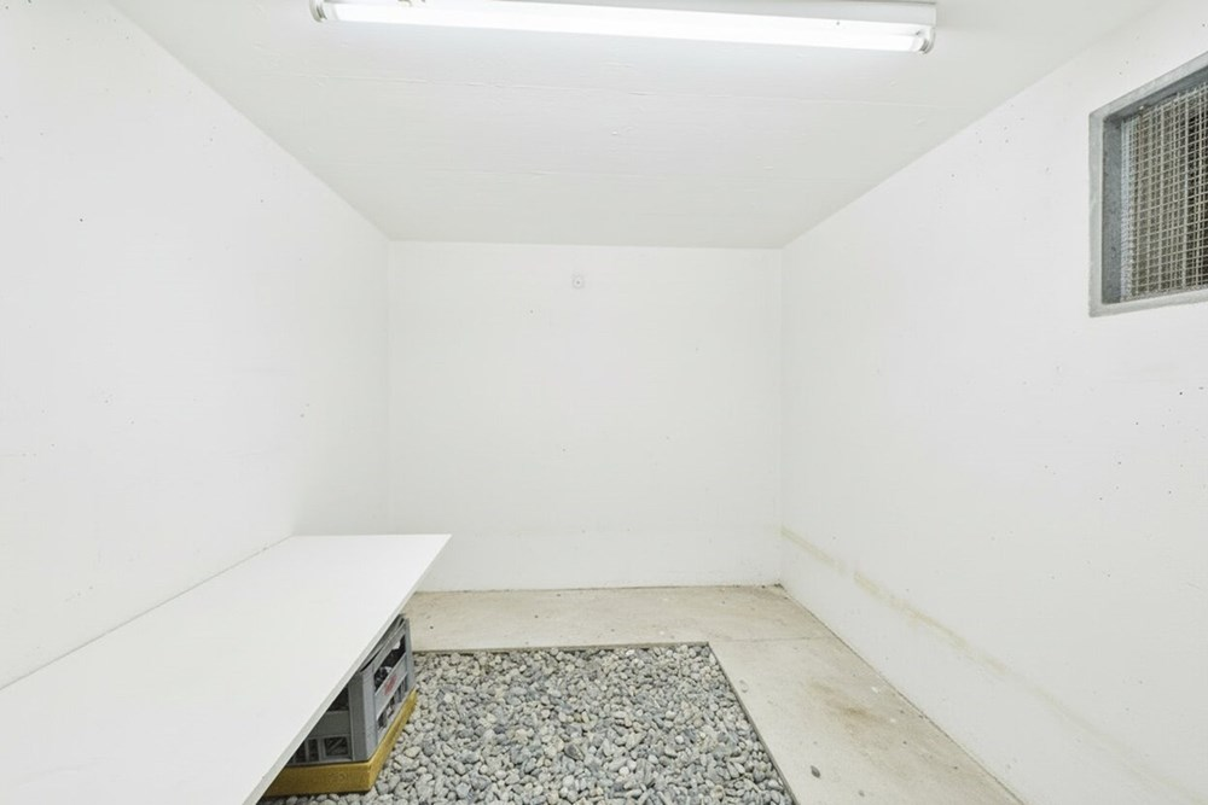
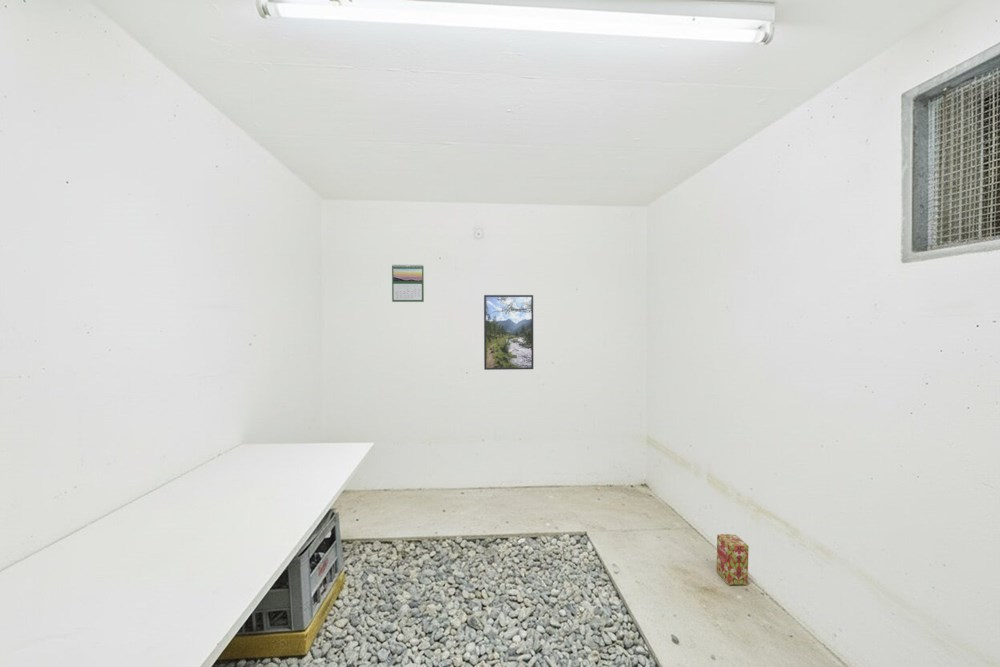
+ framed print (508, 332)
+ cardboard box (731, 558)
+ calendar (407, 282)
